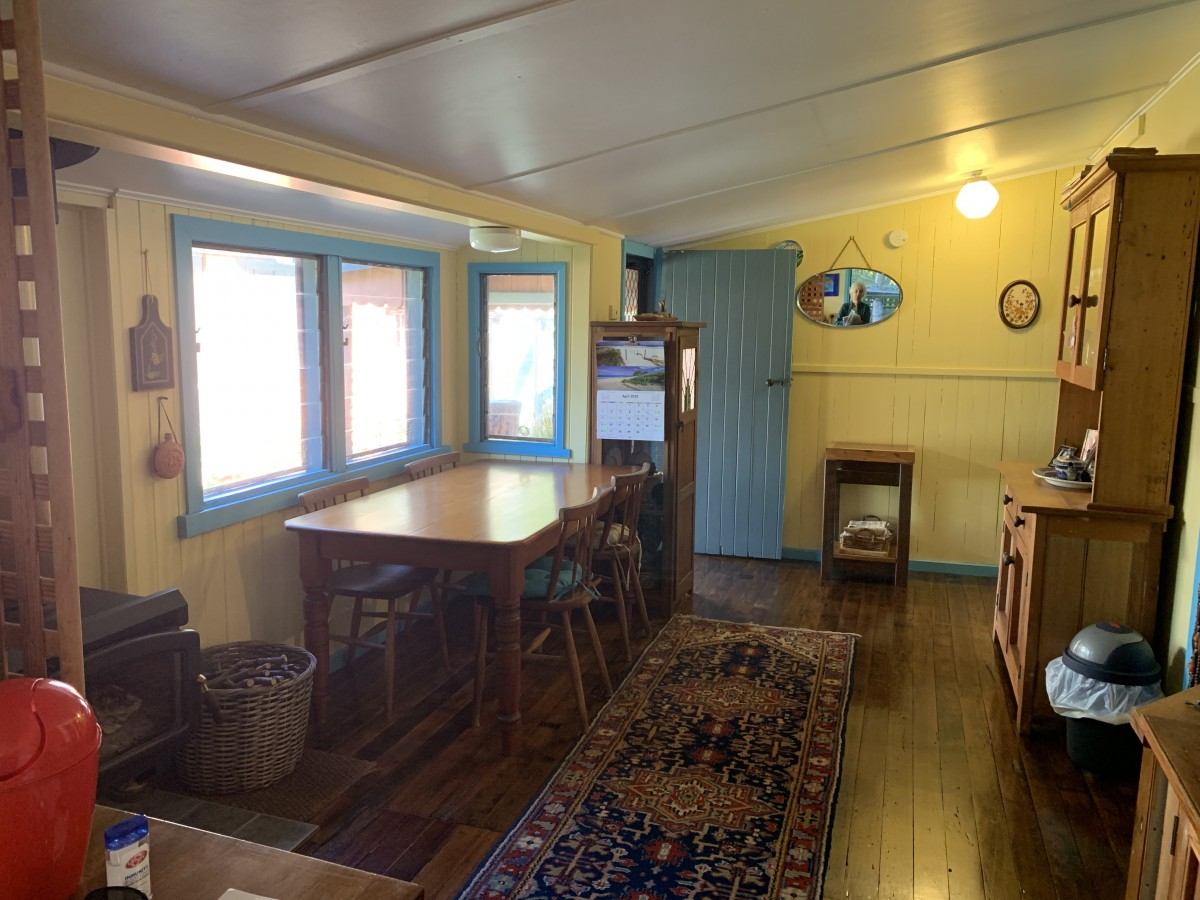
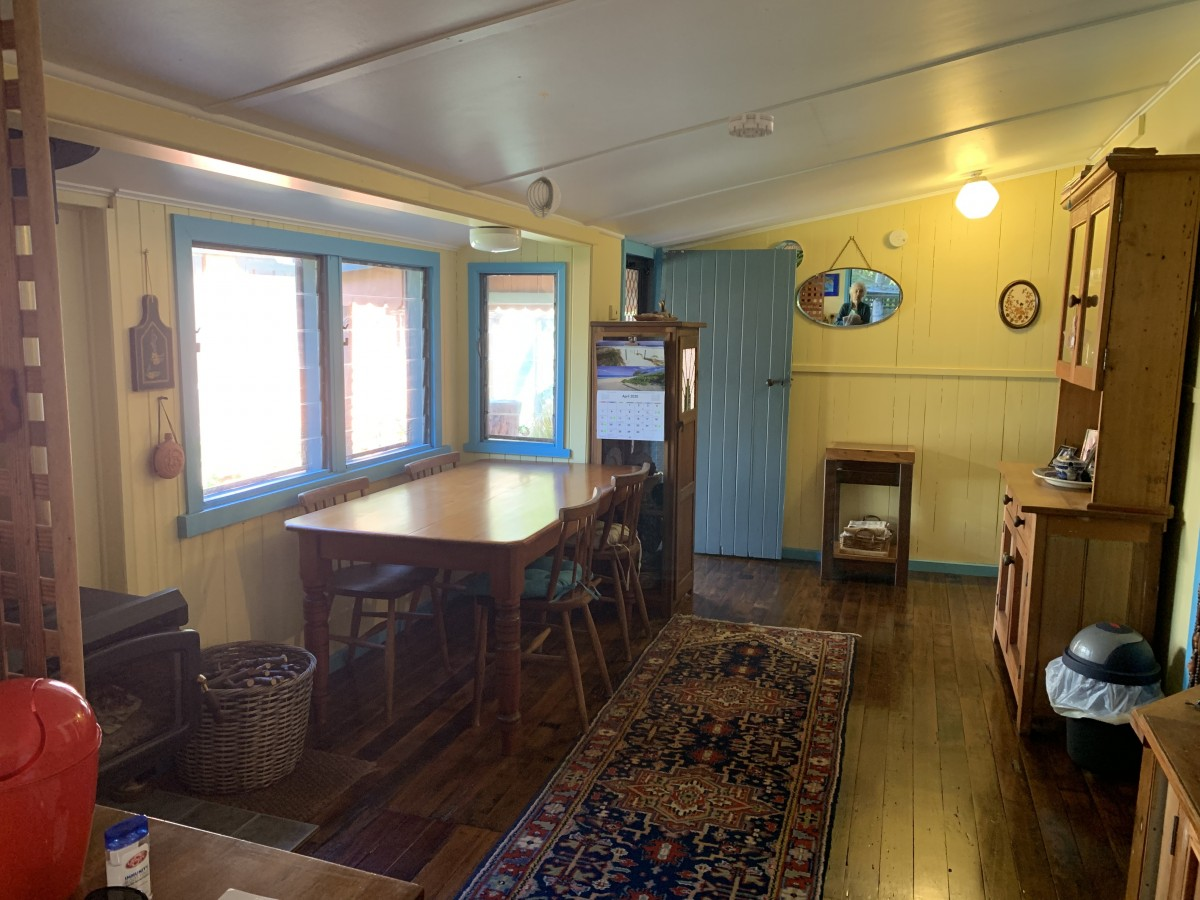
+ pendant light (543, 156)
+ smoke detector (750, 124)
